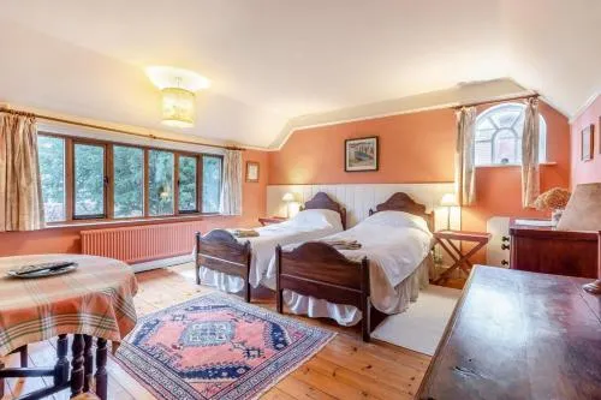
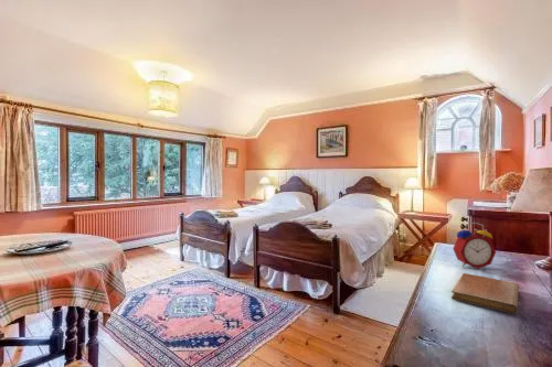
+ alarm clock (471, 244)
+ notebook (486, 290)
